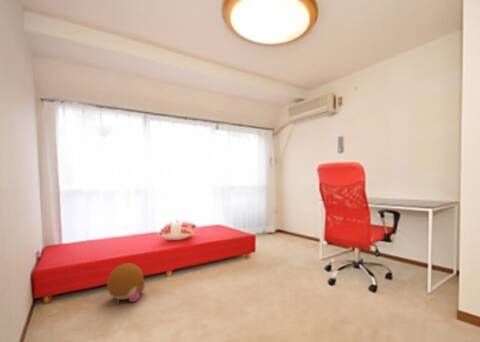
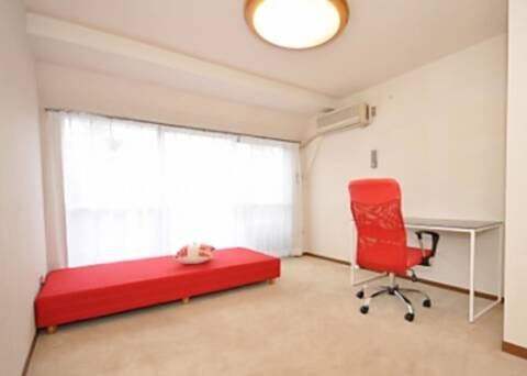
- plush toy (126, 280)
